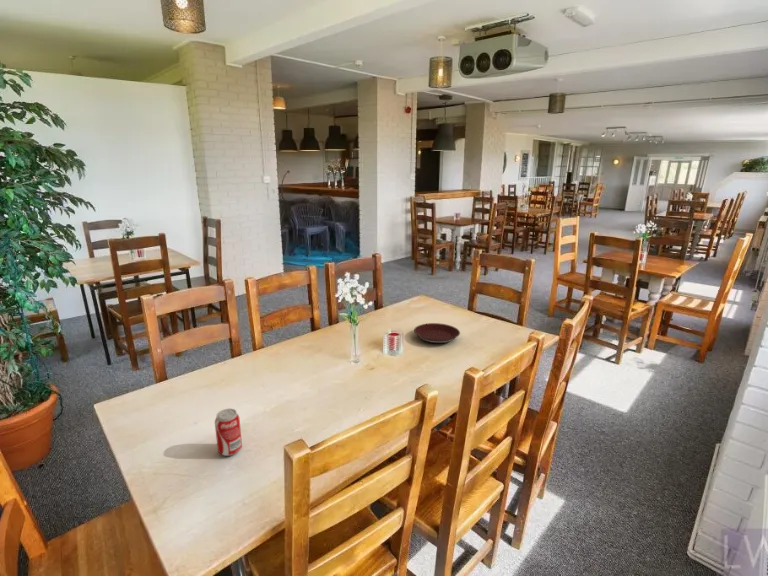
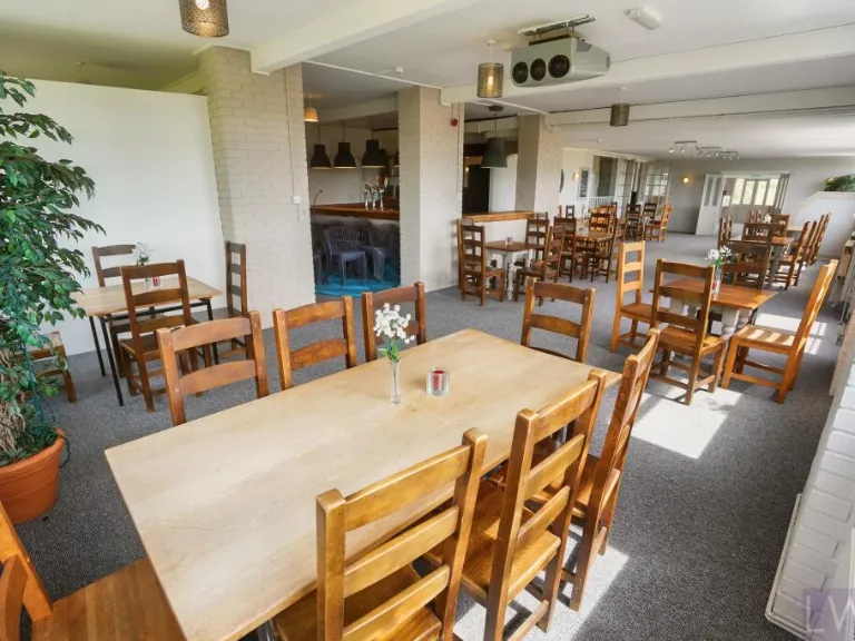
- plate (436, 334)
- beverage can (228, 432)
